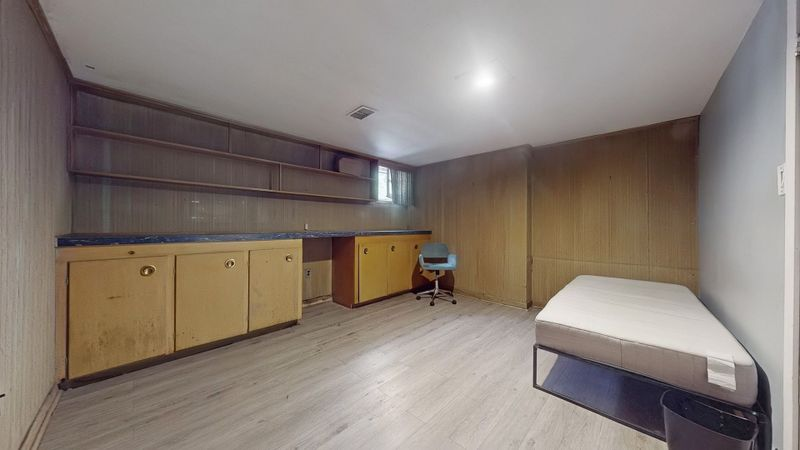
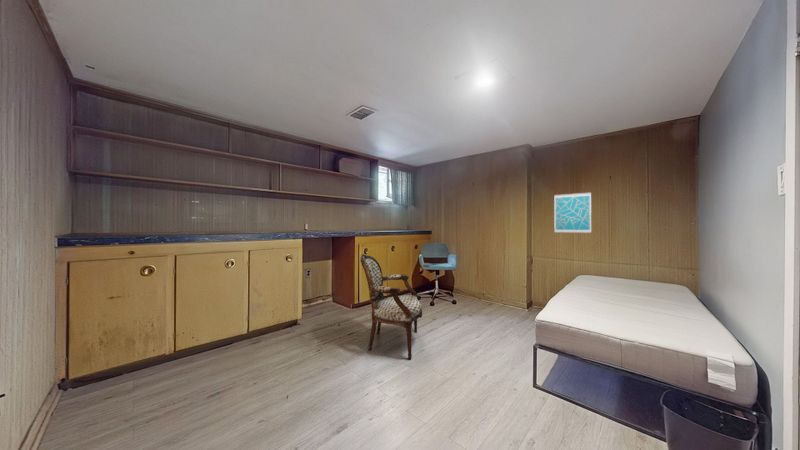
+ armchair (391, 298)
+ wall art (572, 213)
